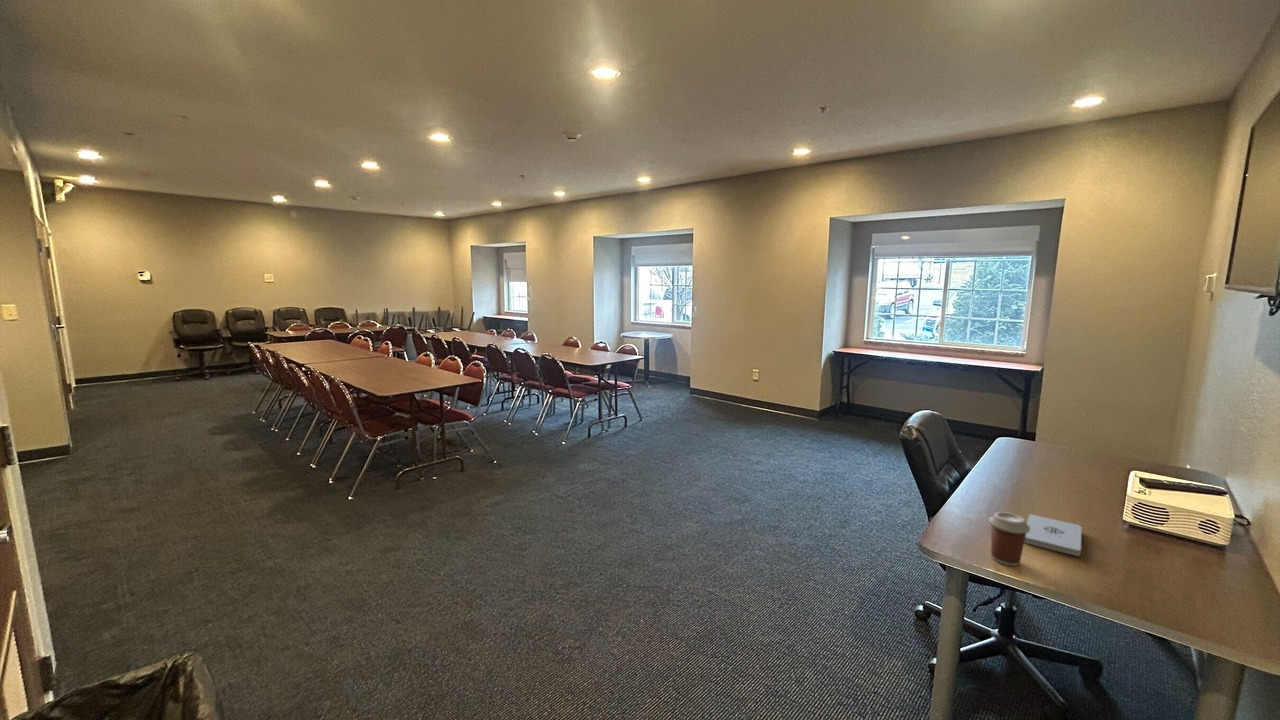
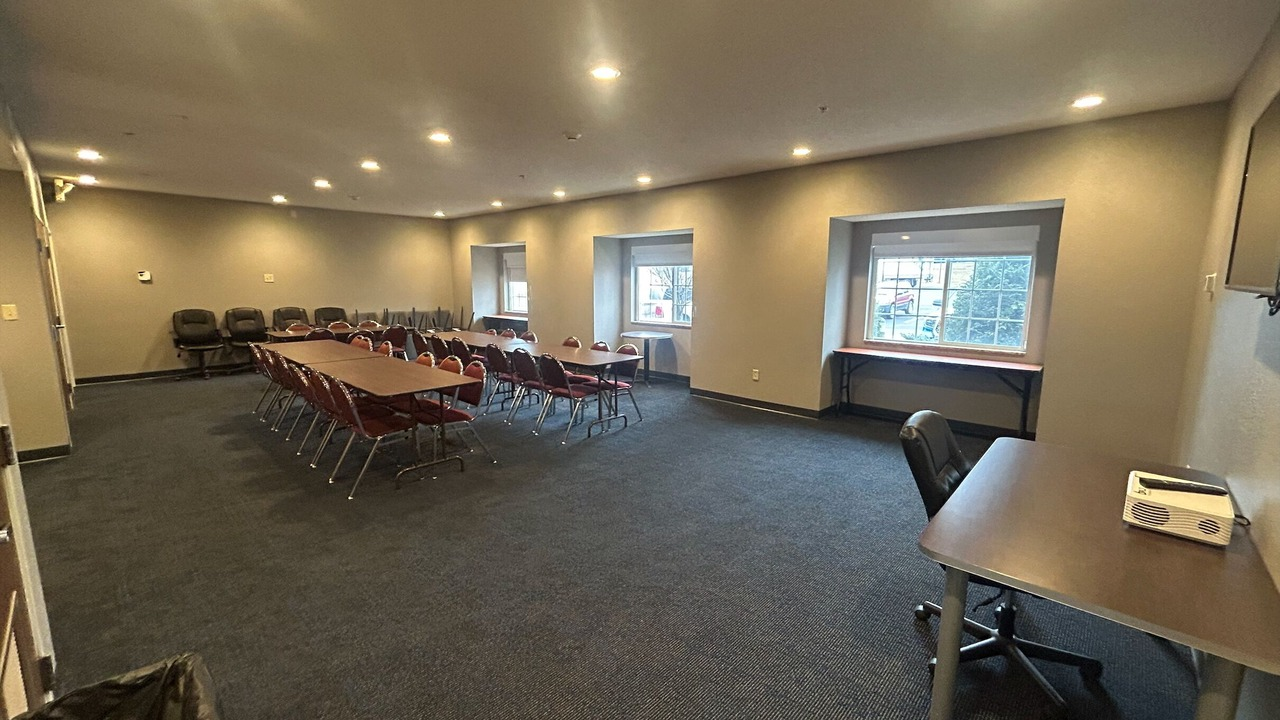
- notepad (1052, 533)
- coffee cup (1007, 538)
